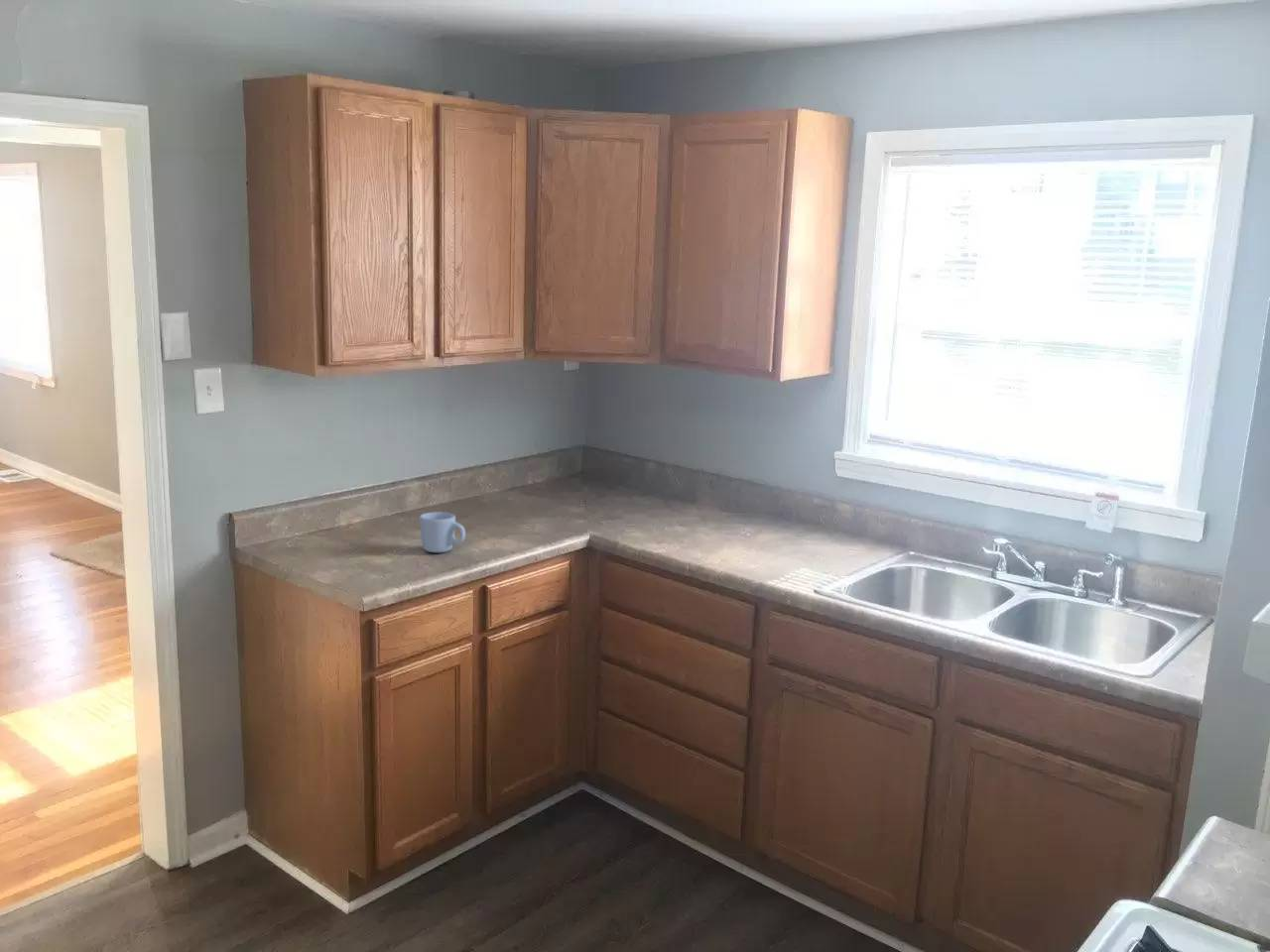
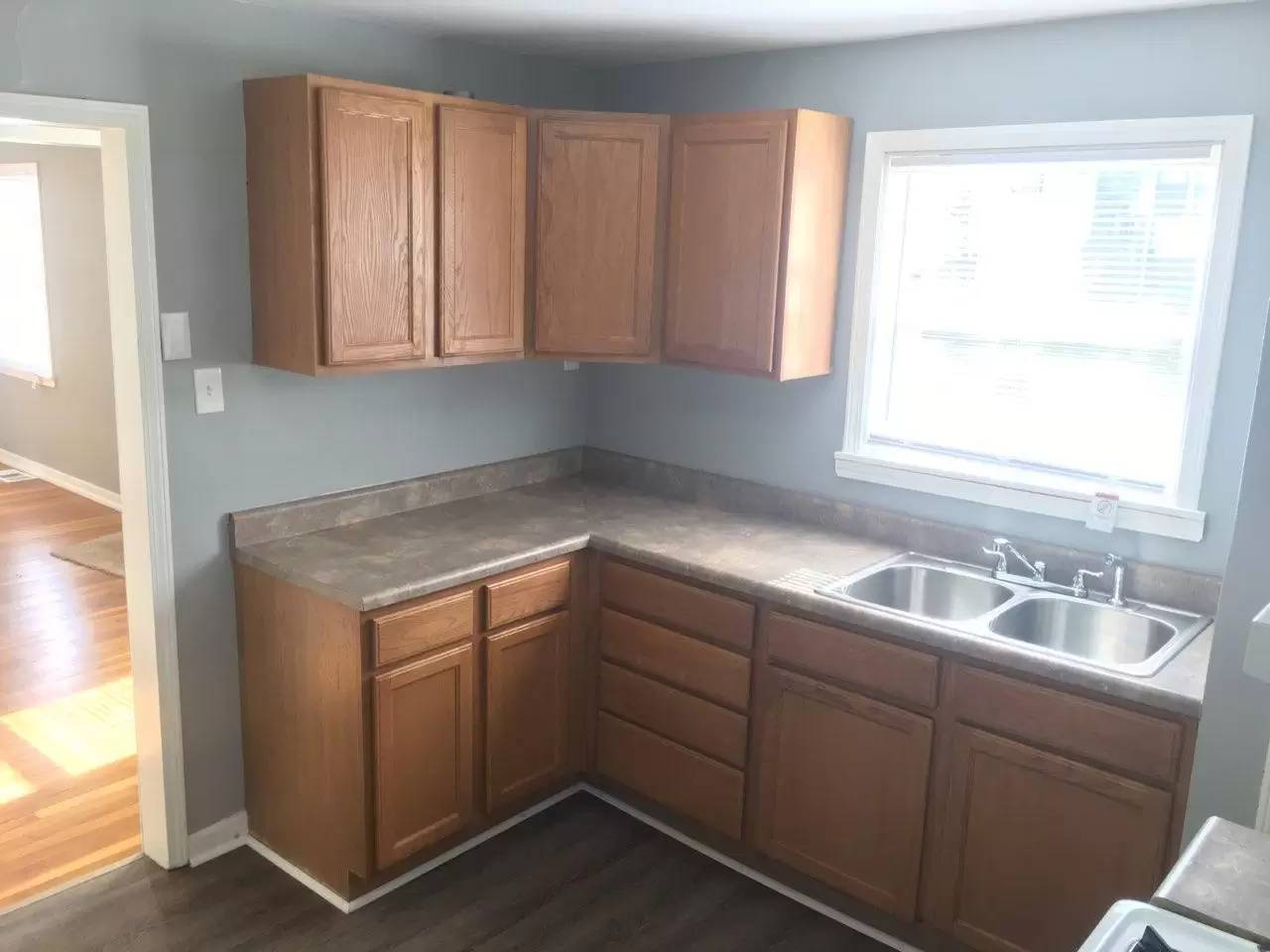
- mug (443, 534)
